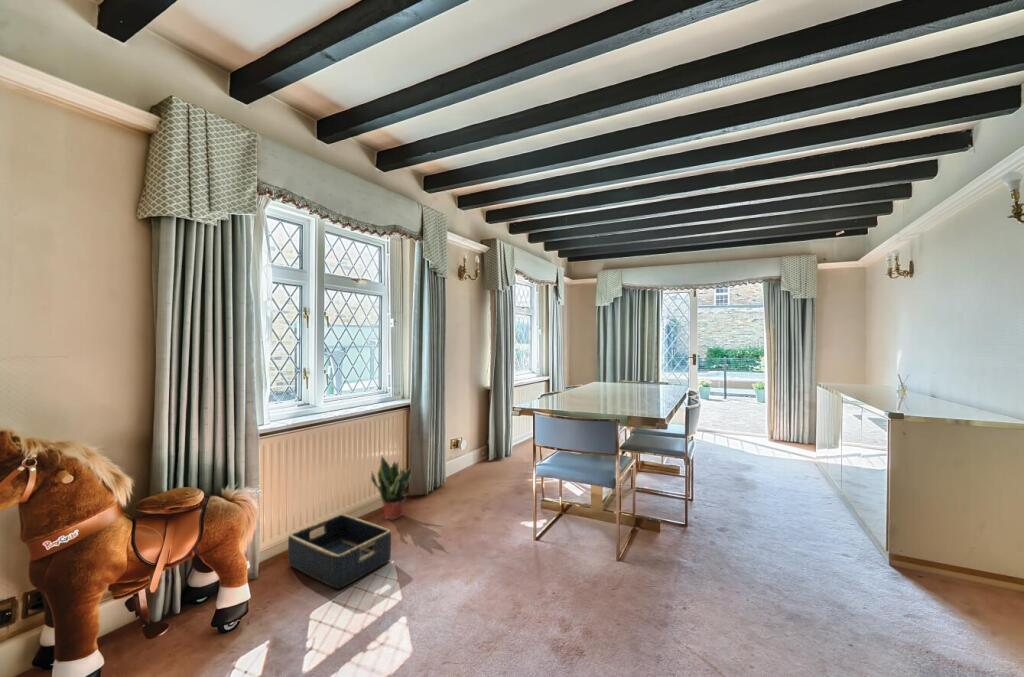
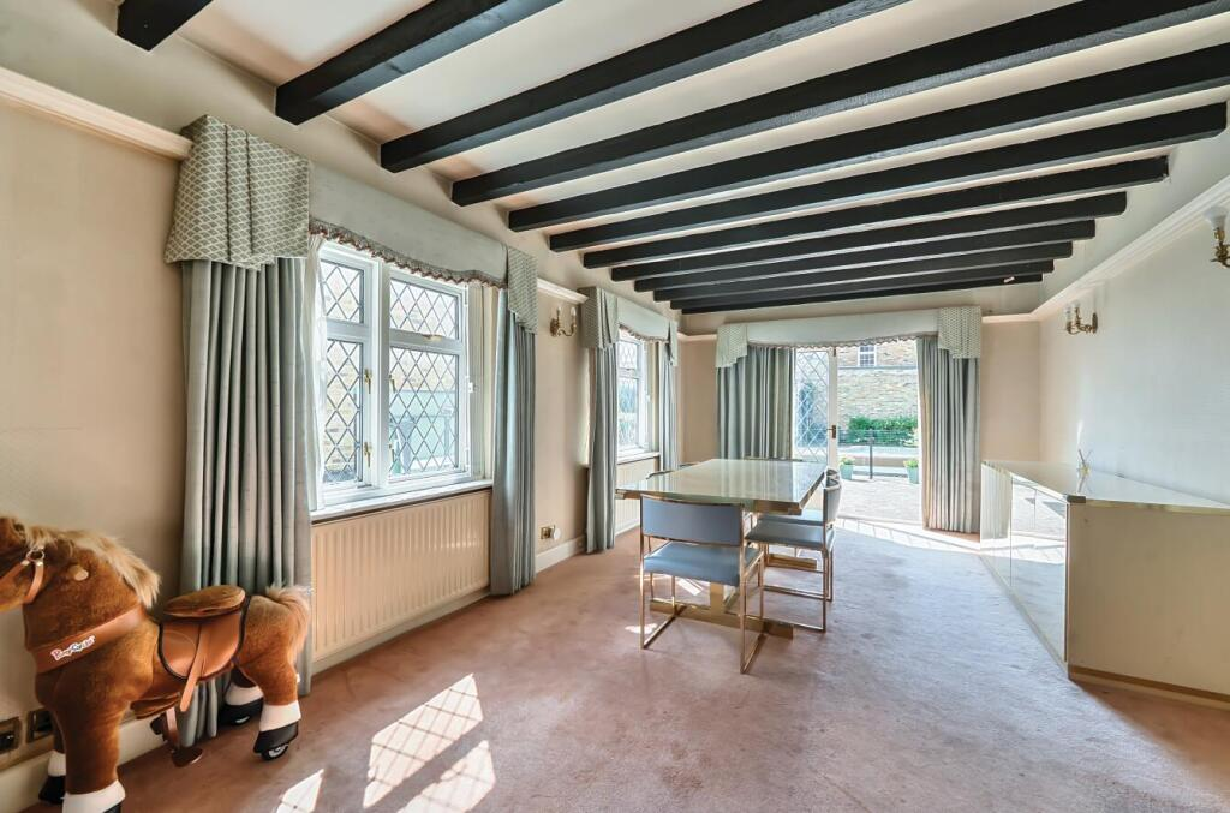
- potted plant (396, 483)
- basket (340, 548)
